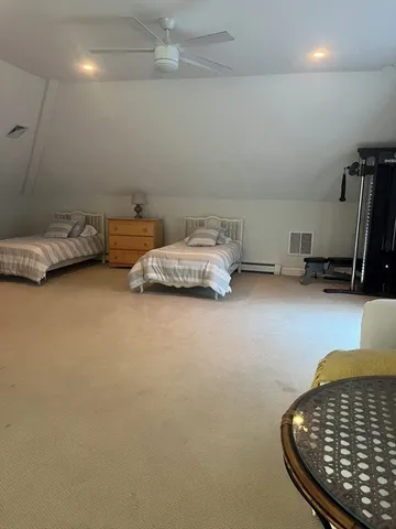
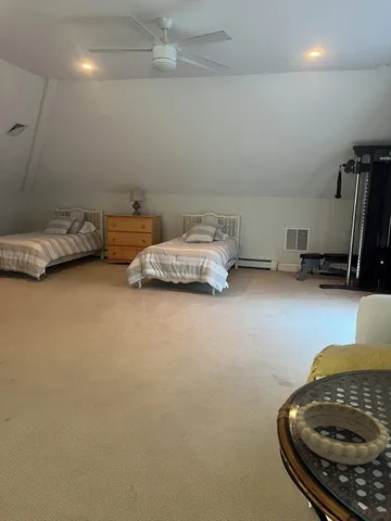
+ decorative bowl (340, 427)
